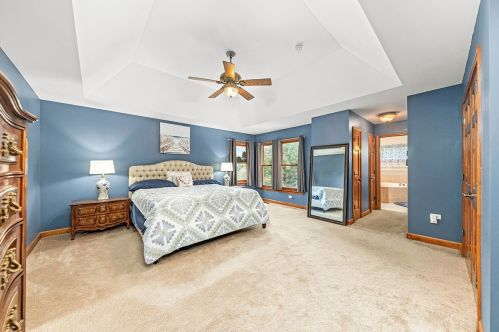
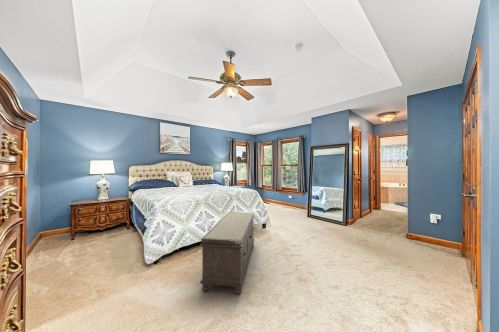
+ bench (233, 243)
